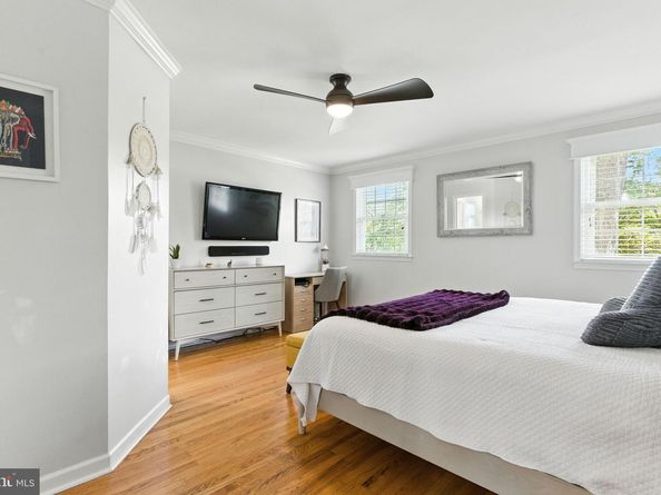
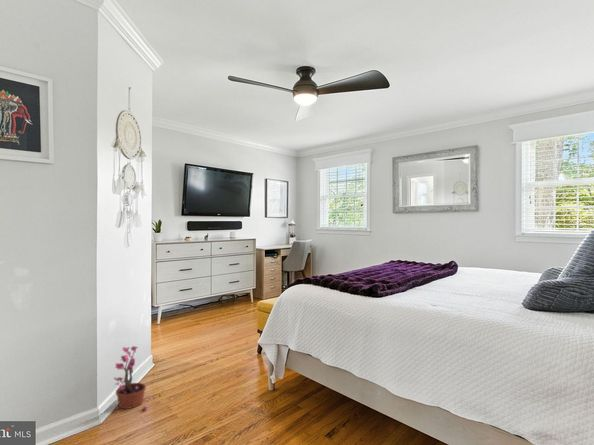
+ potted plant (131, 376)
